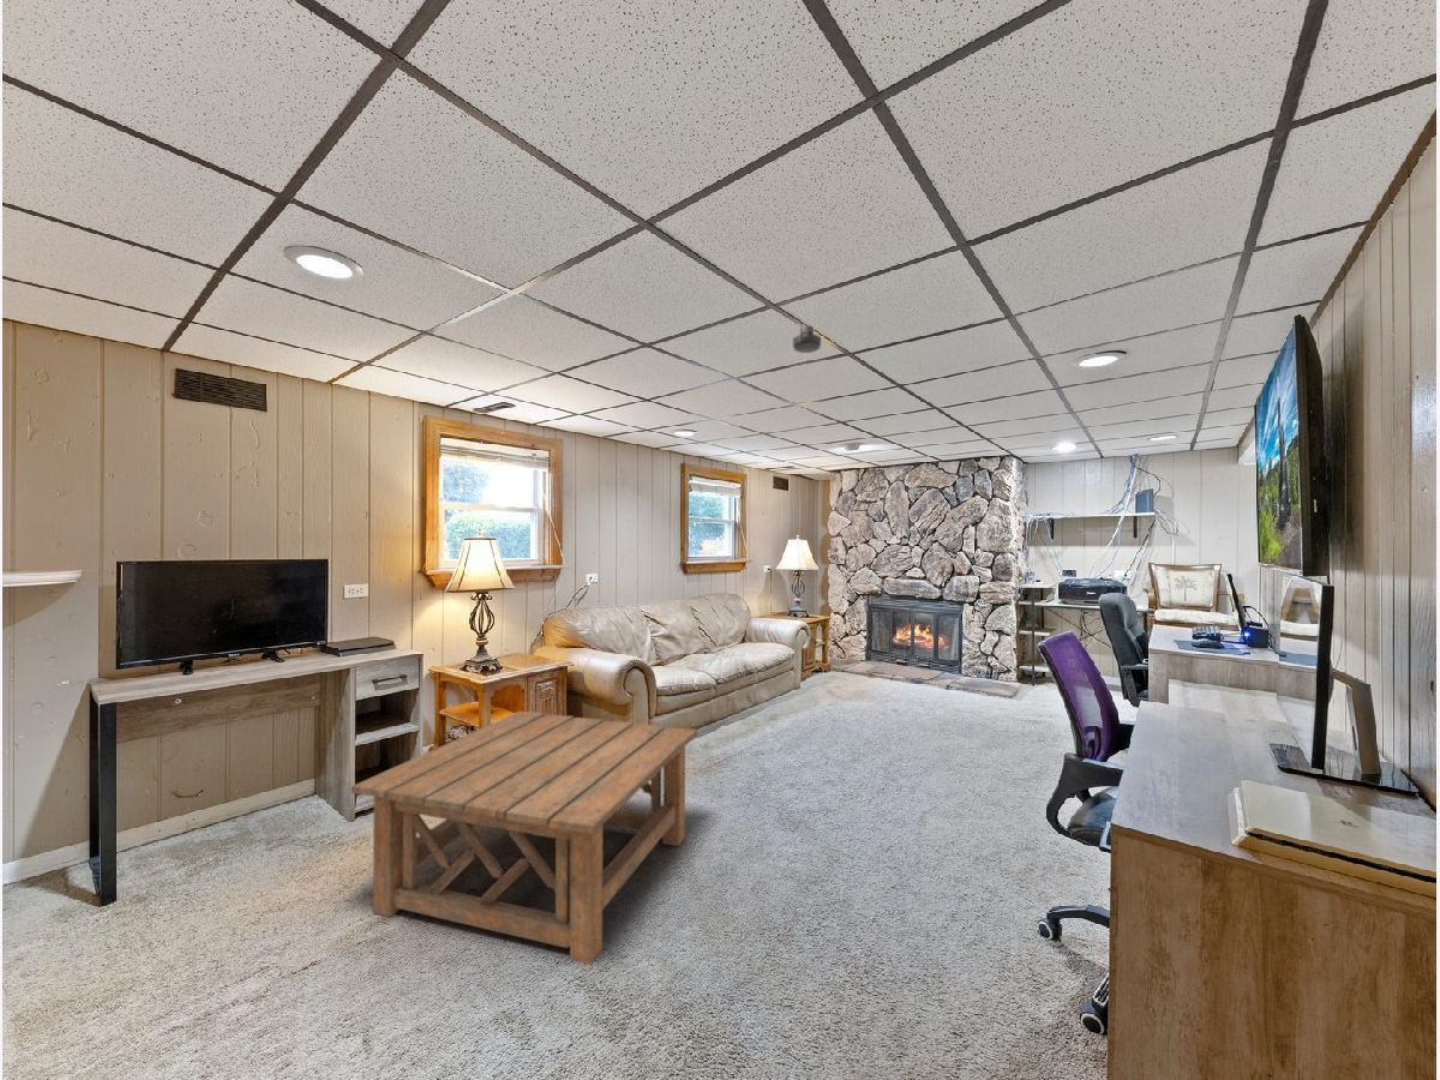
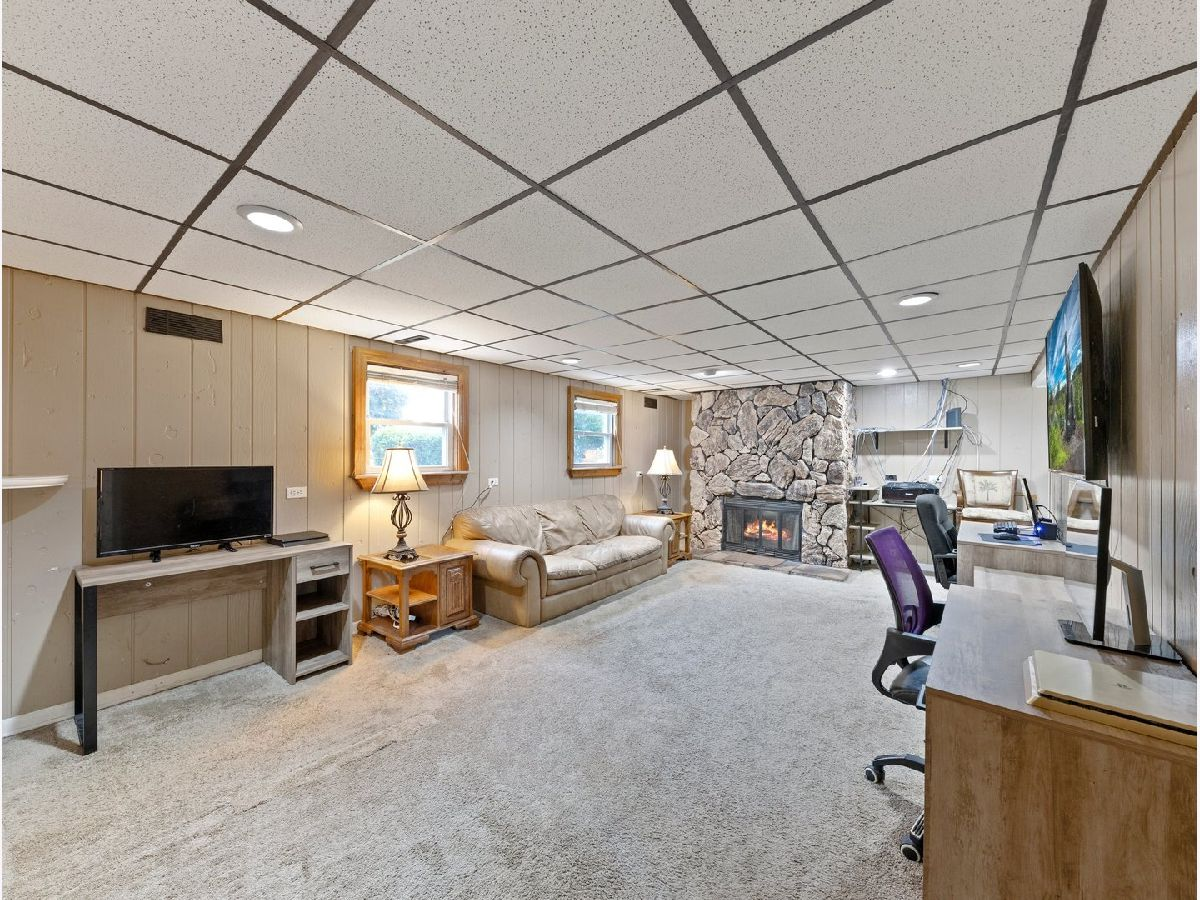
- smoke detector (806, 337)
- coffee table (546, 811)
